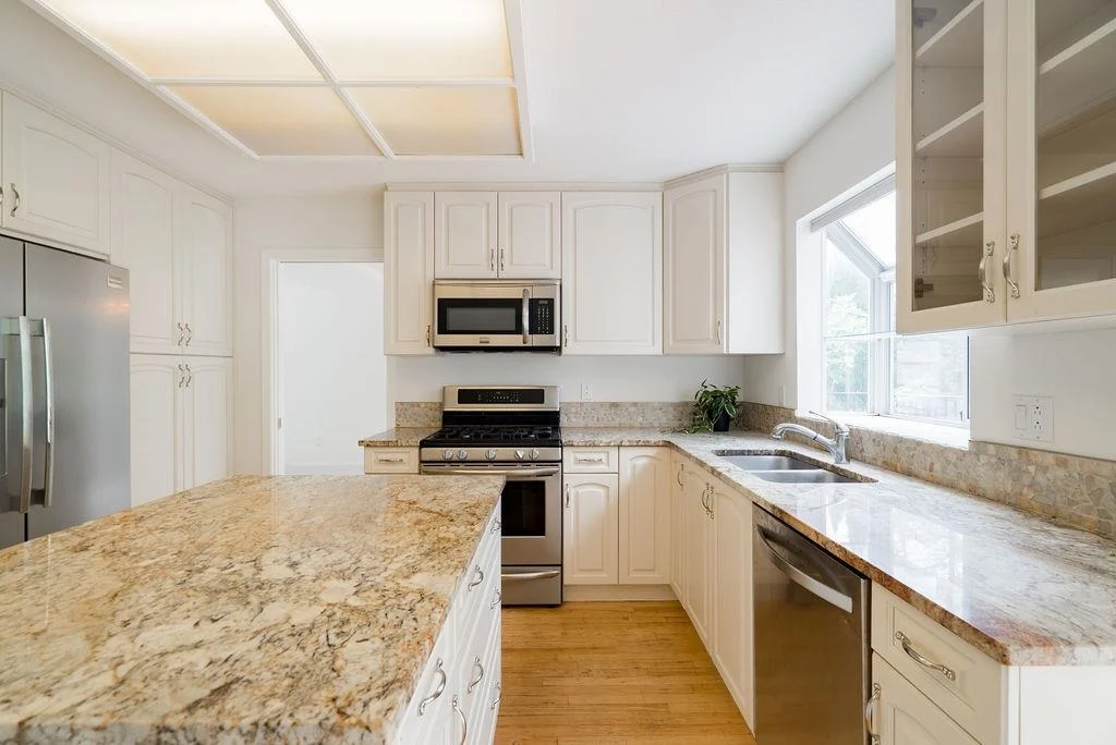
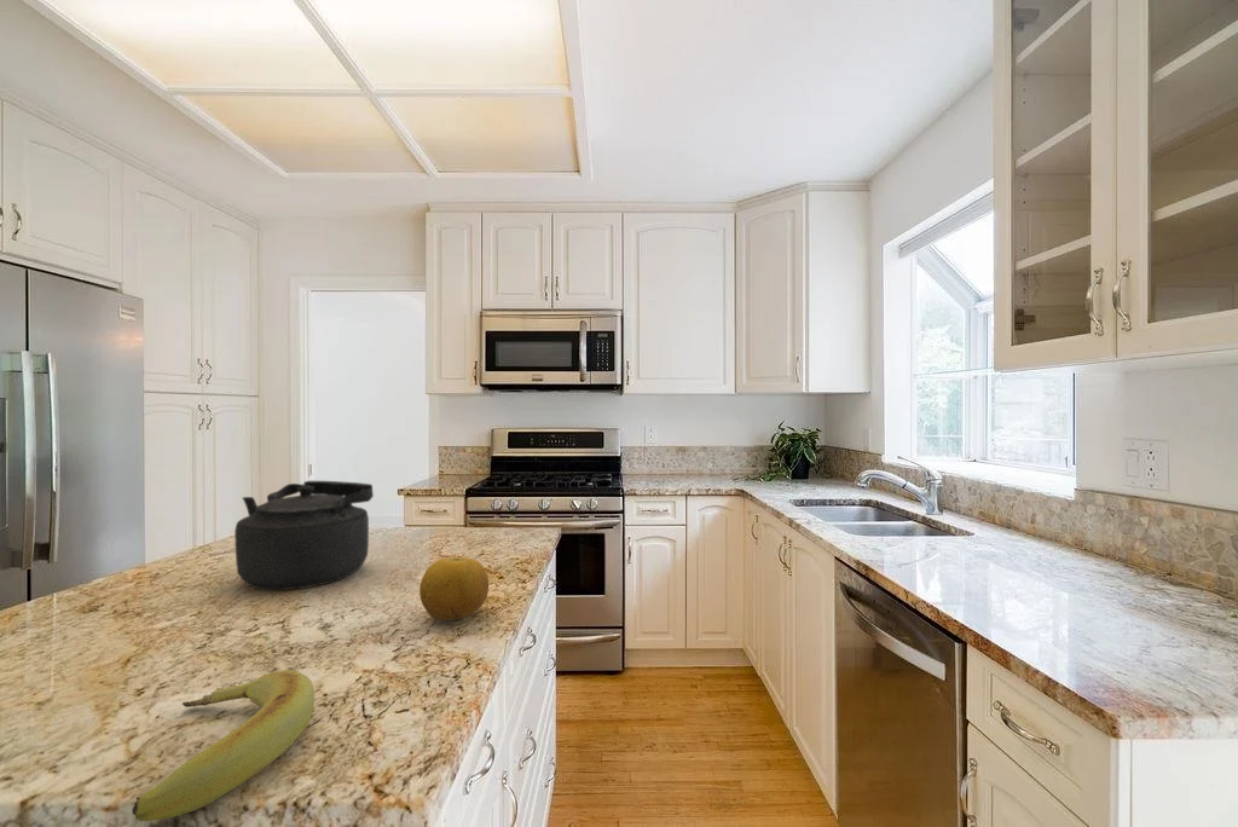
+ banana (219, 701)
+ fruit (455, 586)
+ kettle (305, 528)
